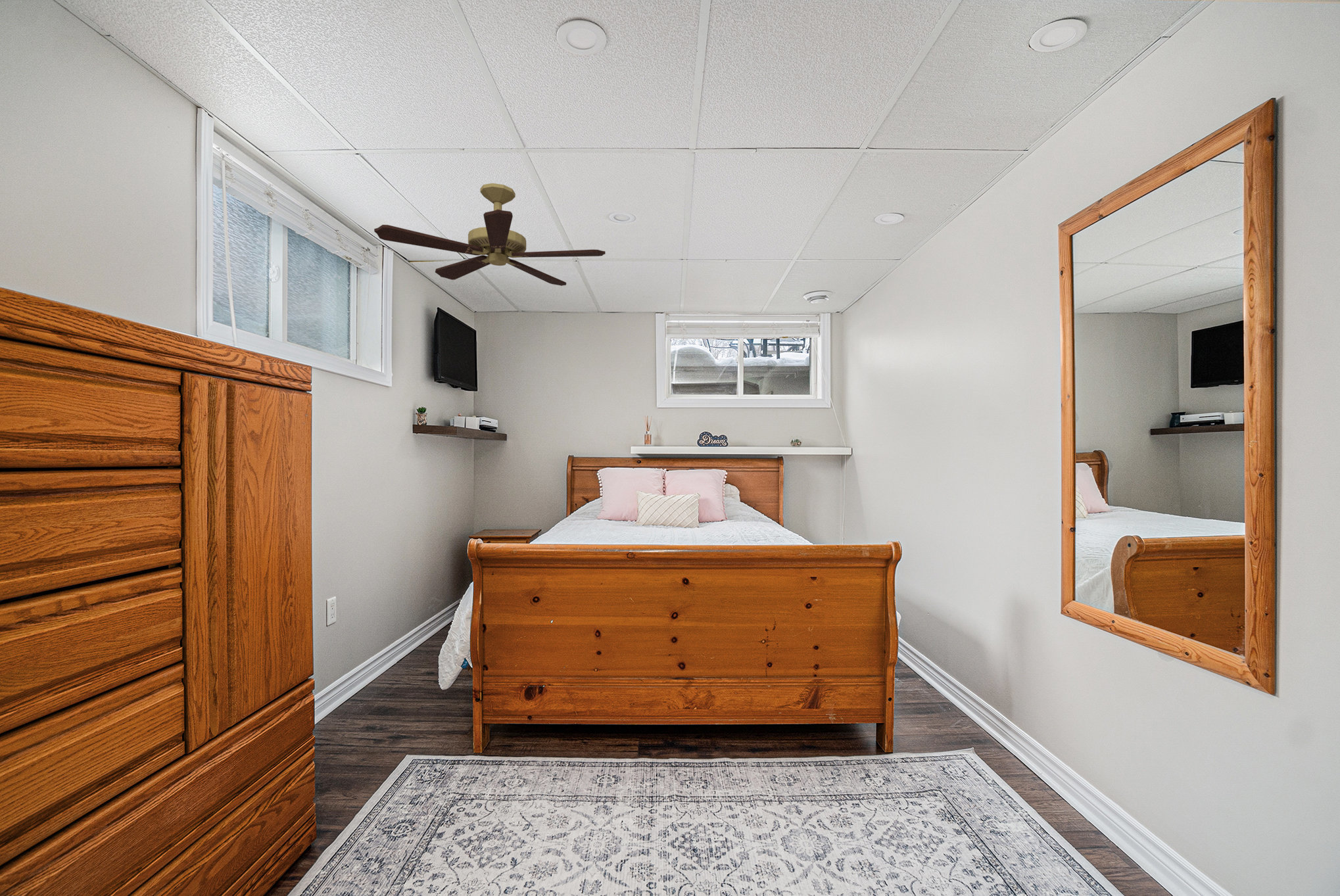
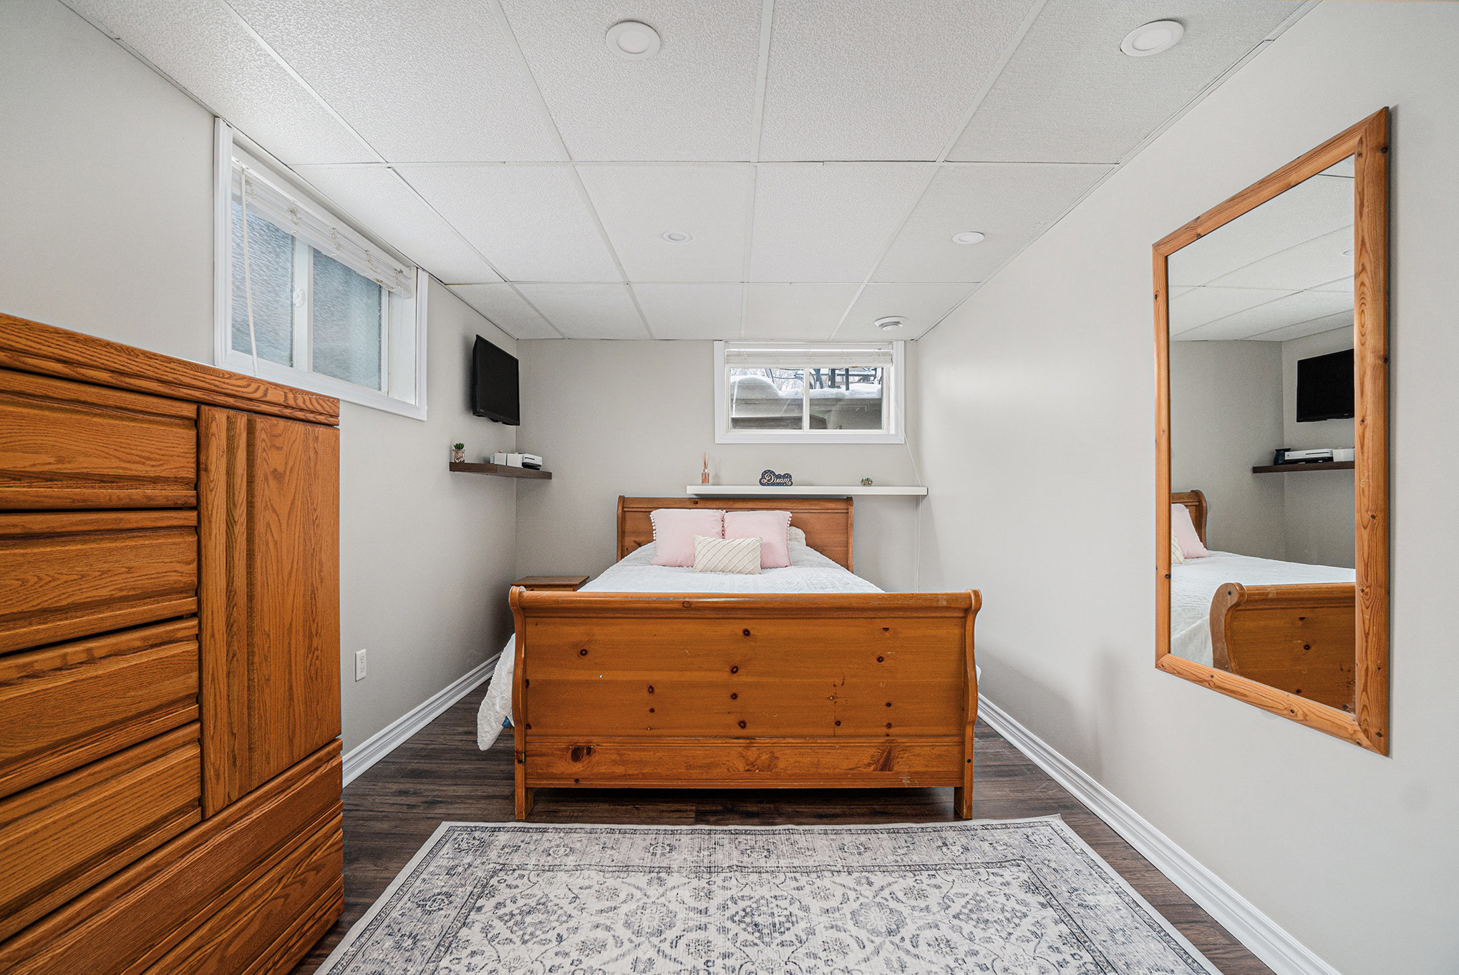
- ceiling fan (496, 224)
